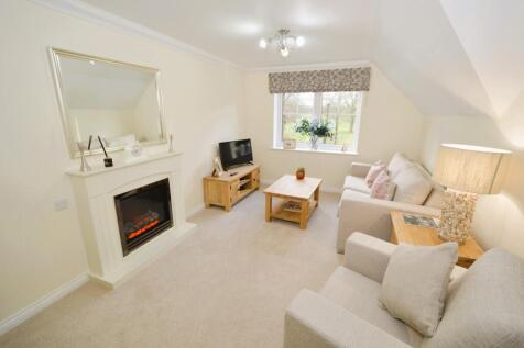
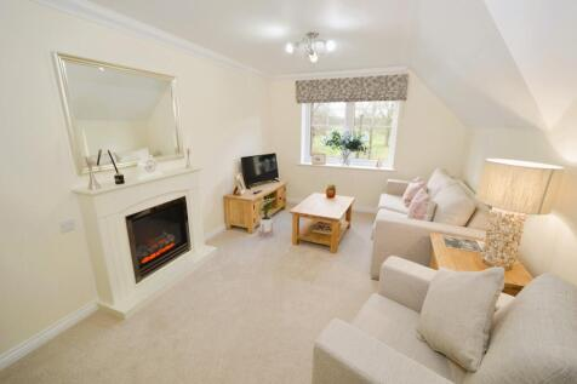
+ house plant (265, 212)
